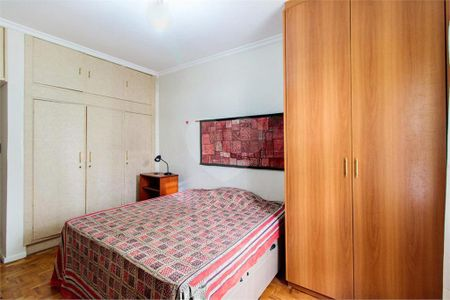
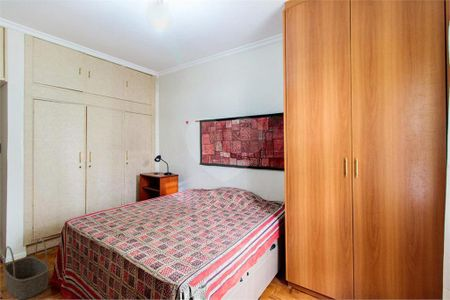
+ basket (26, 264)
